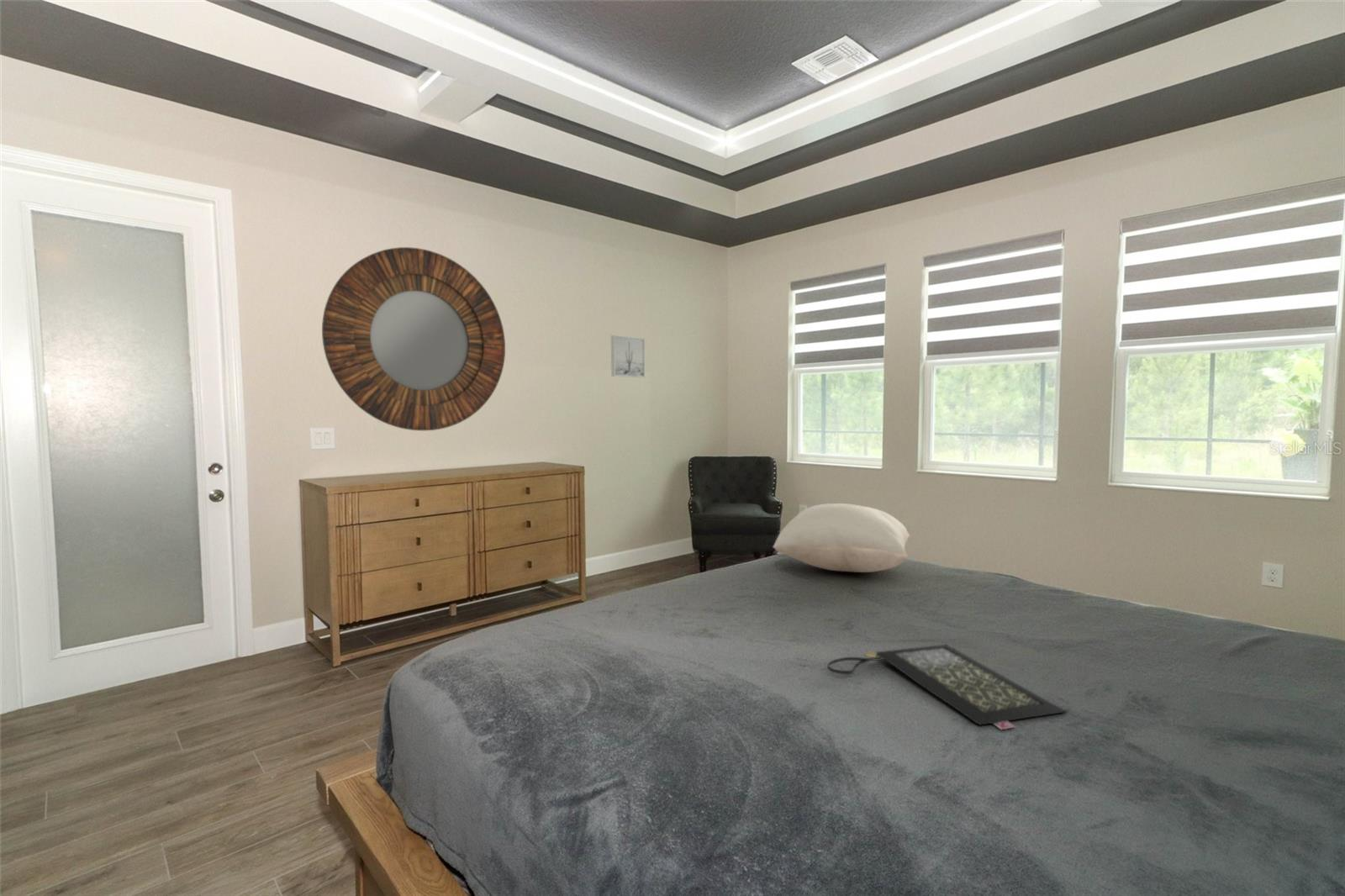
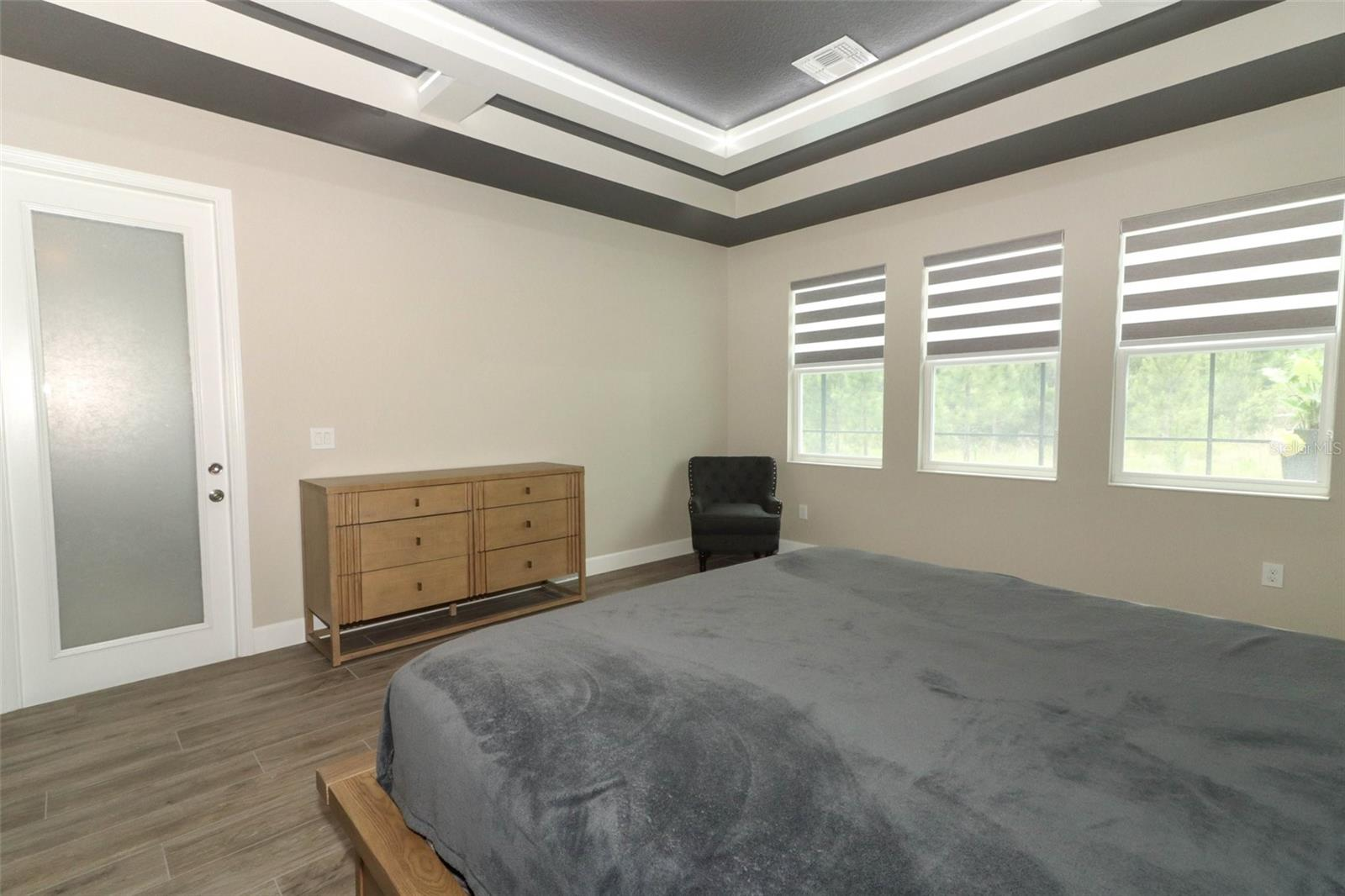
- pillow (845, 535)
- home mirror (422, 340)
- clutch bag (951, 675)
- wall art (628, 356)
